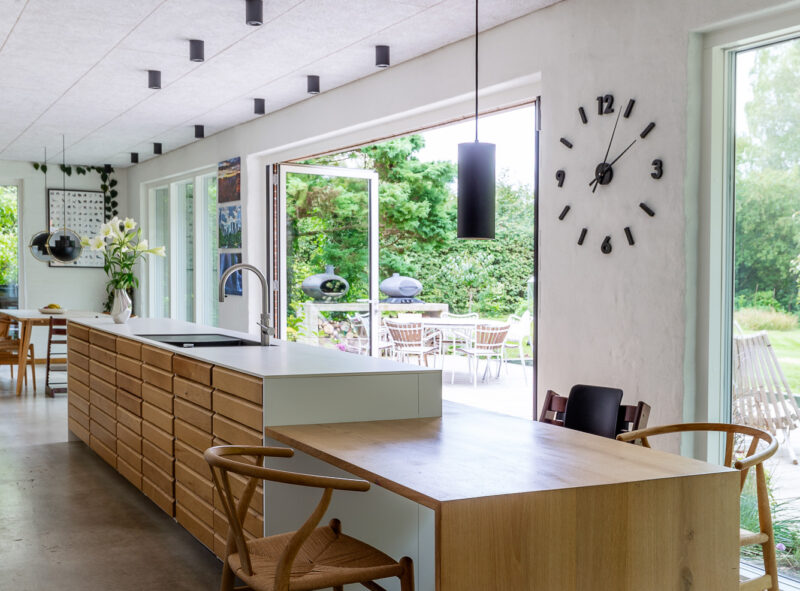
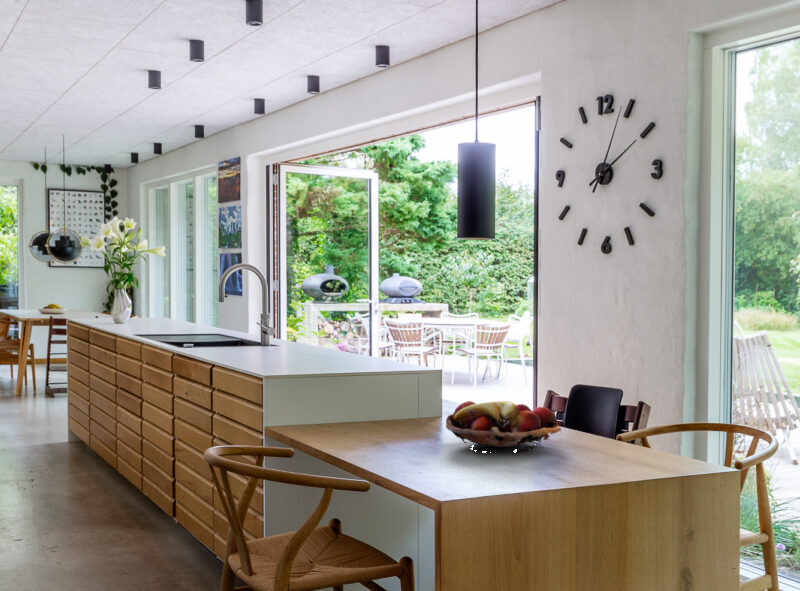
+ fruit basket (502, 423)
